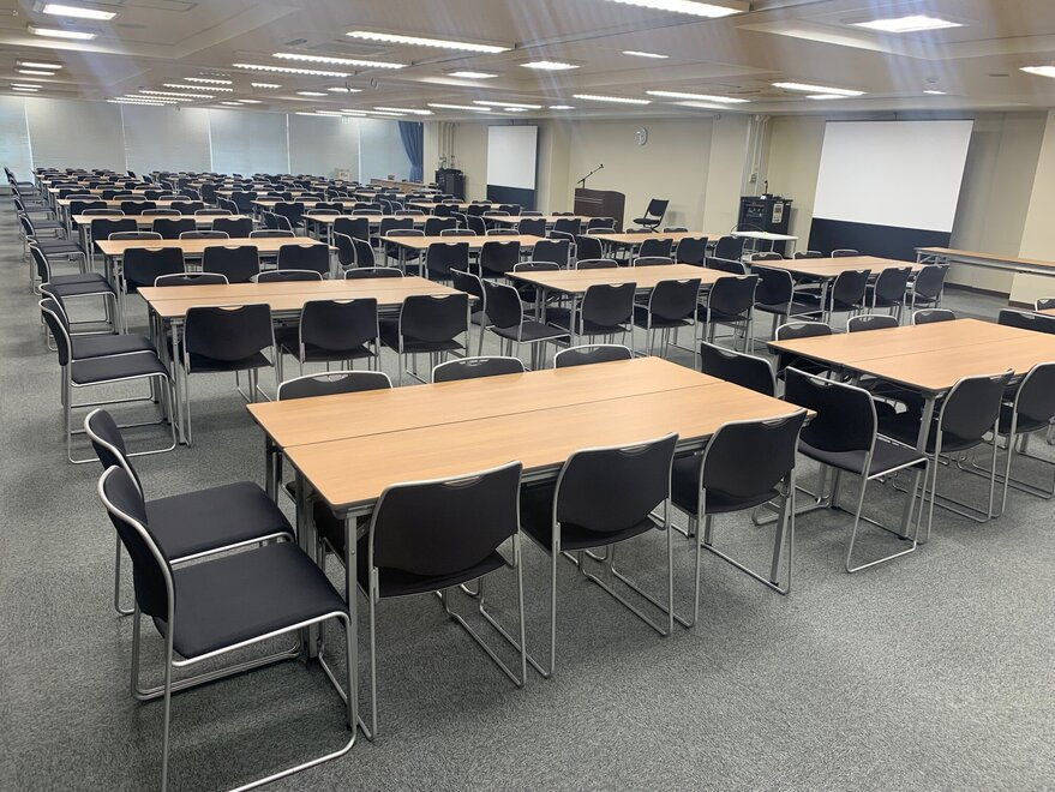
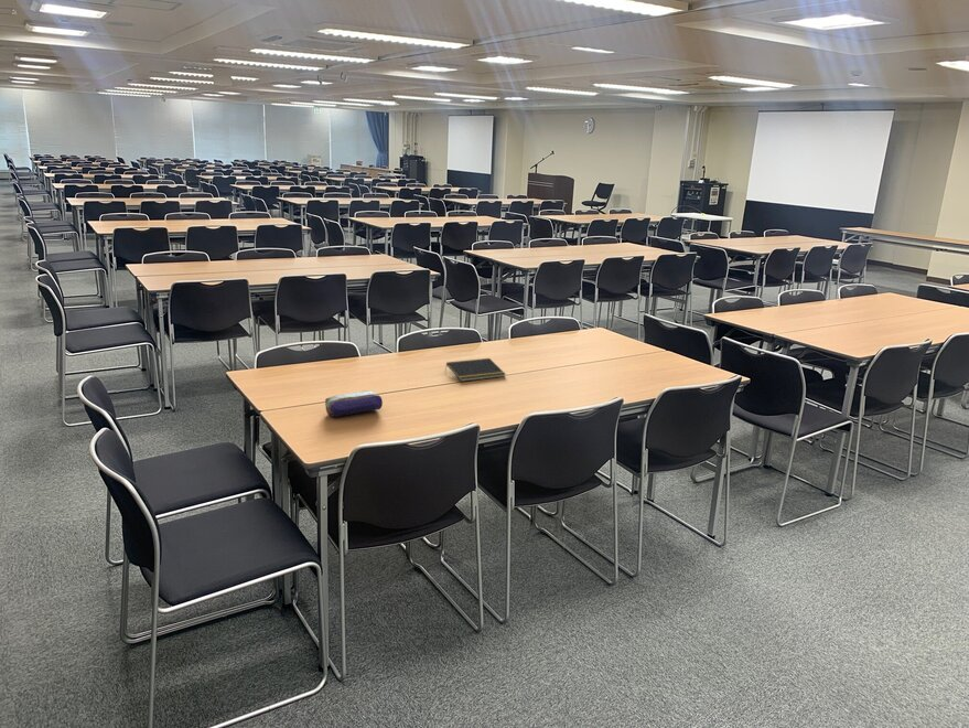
+ notepad (475, 368)
+ pencil case (354, 403)
